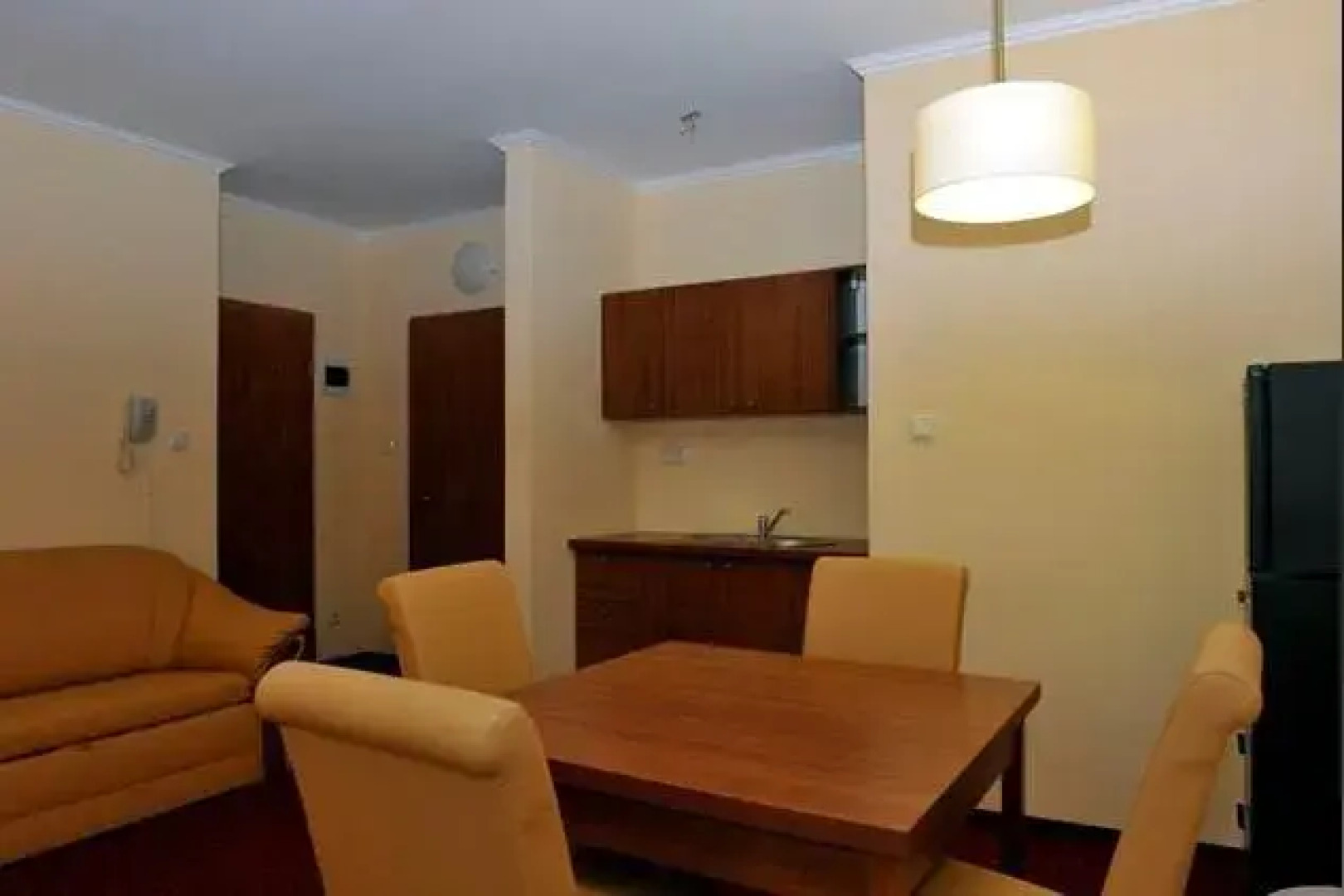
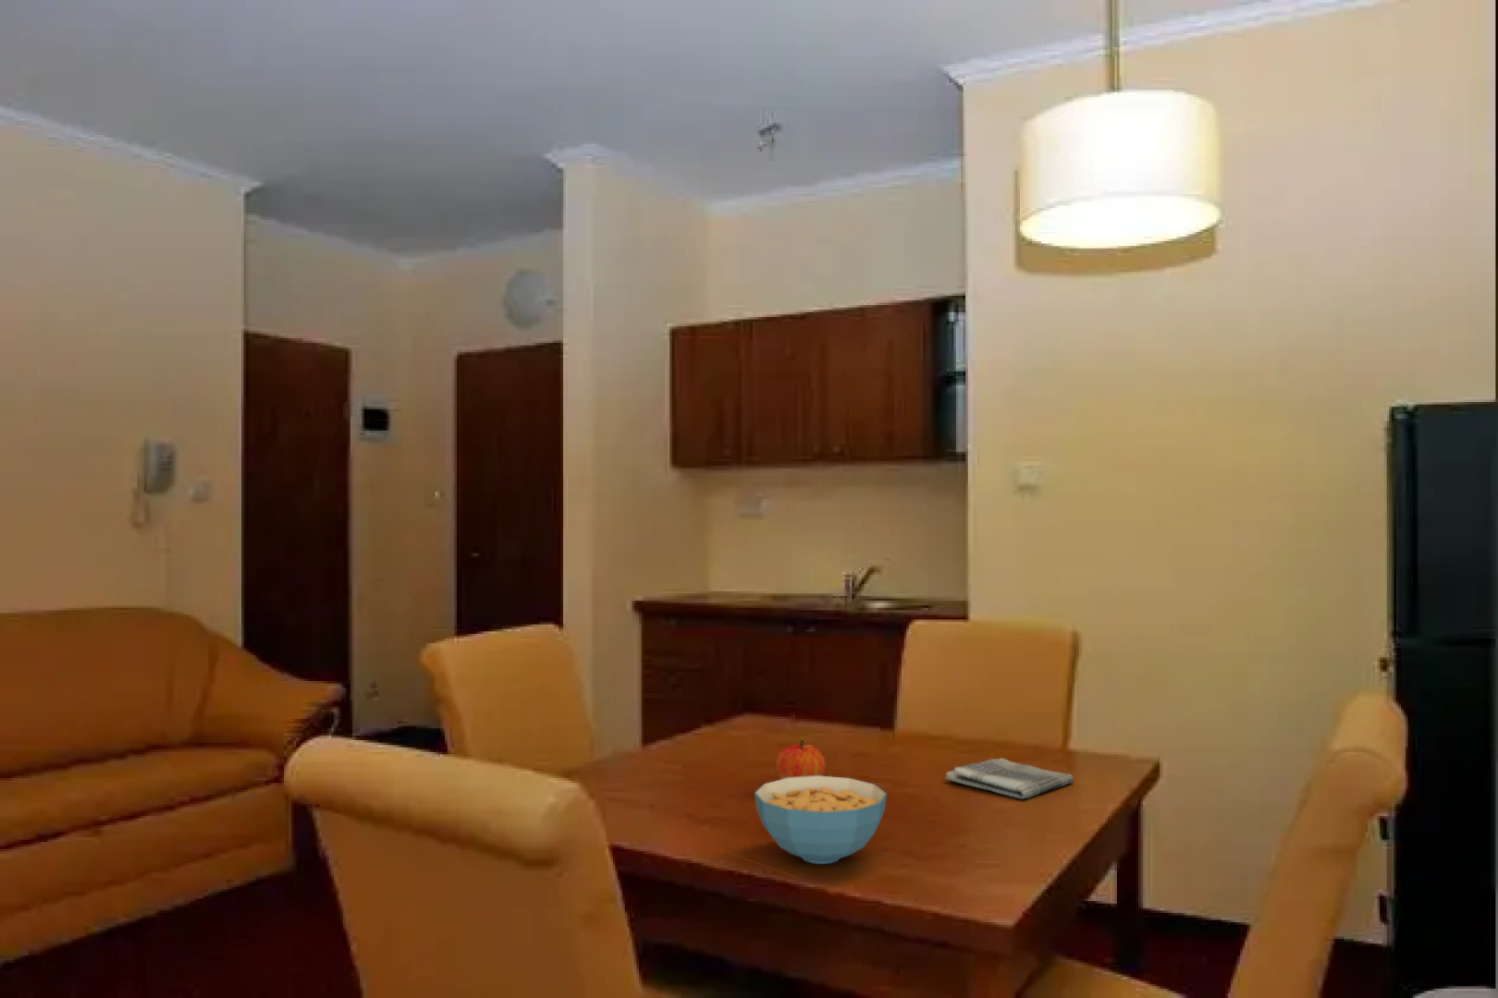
+ cereal bowl (820, 824)
+ dish towel (1008, 774)
+ fruit (800, 765)
